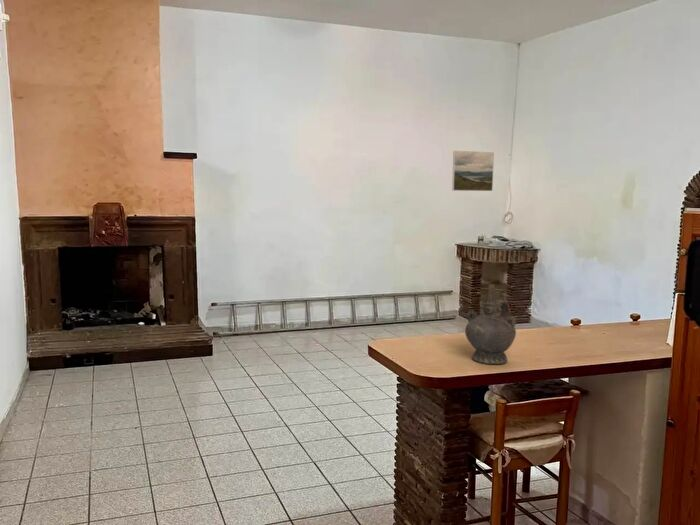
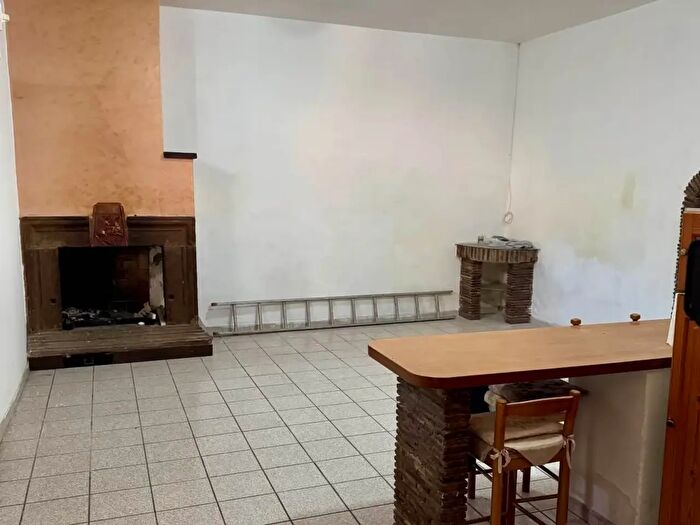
- ceremonial vessel (492, 321)
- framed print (473, 171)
